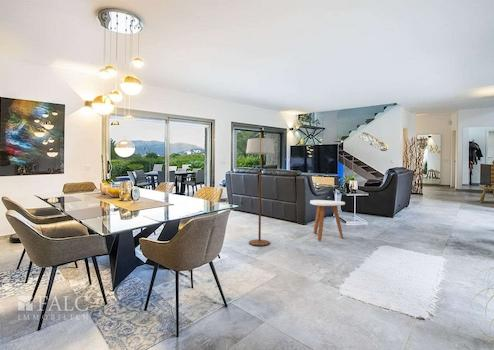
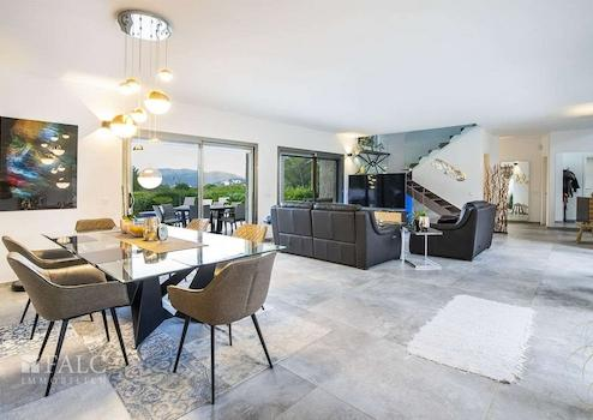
- floor lamp (260, 188)
- side table (323, 219)
